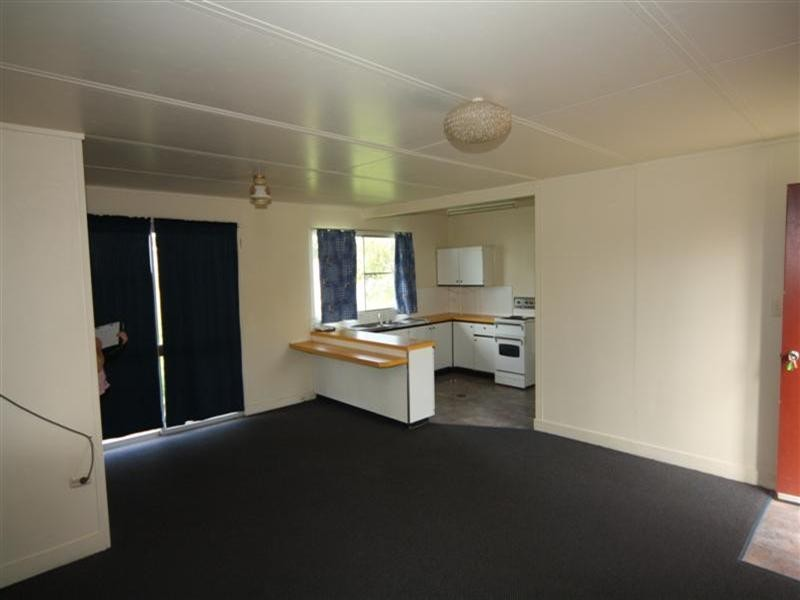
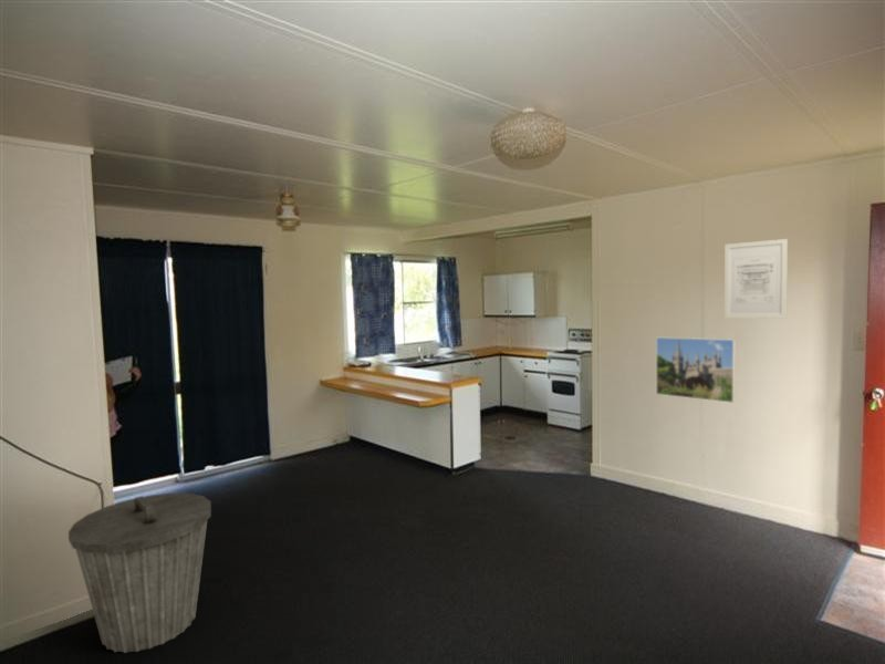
+ trash can (146, 563)
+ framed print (693, 367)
+ wall art (754, 280)
